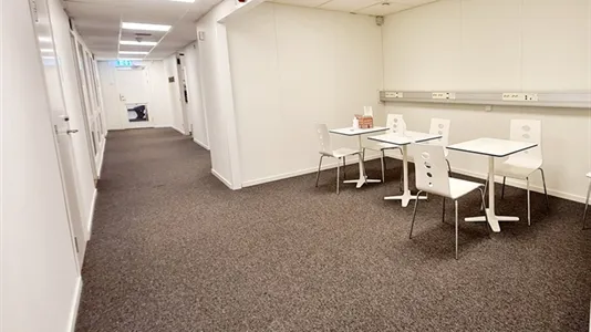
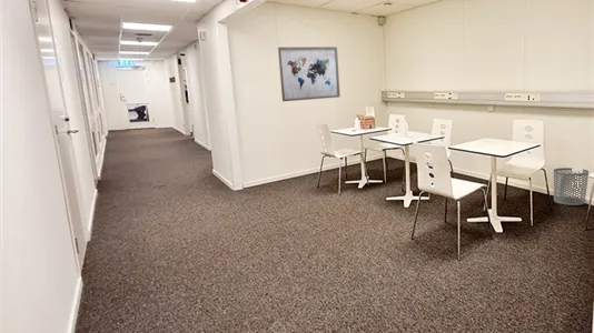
+ waste bin (570, 186)
+ wall art (310, 73)
